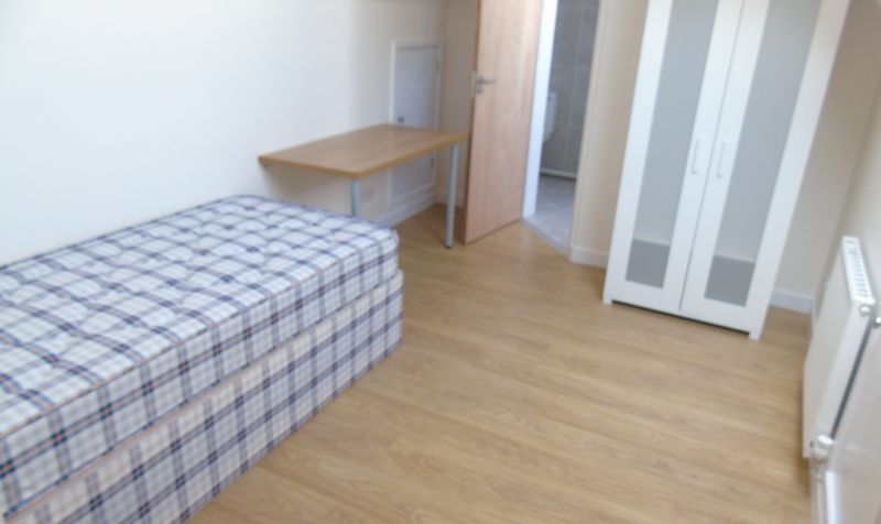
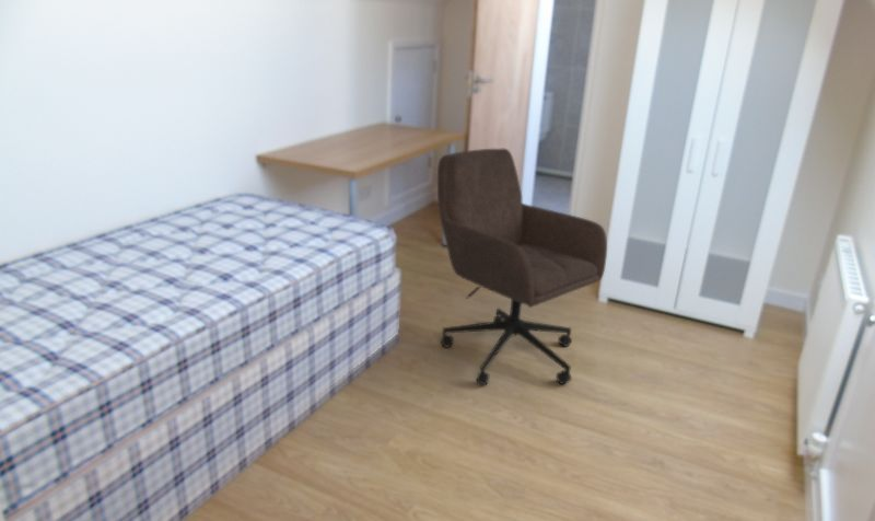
+ office chair (516, 263)
